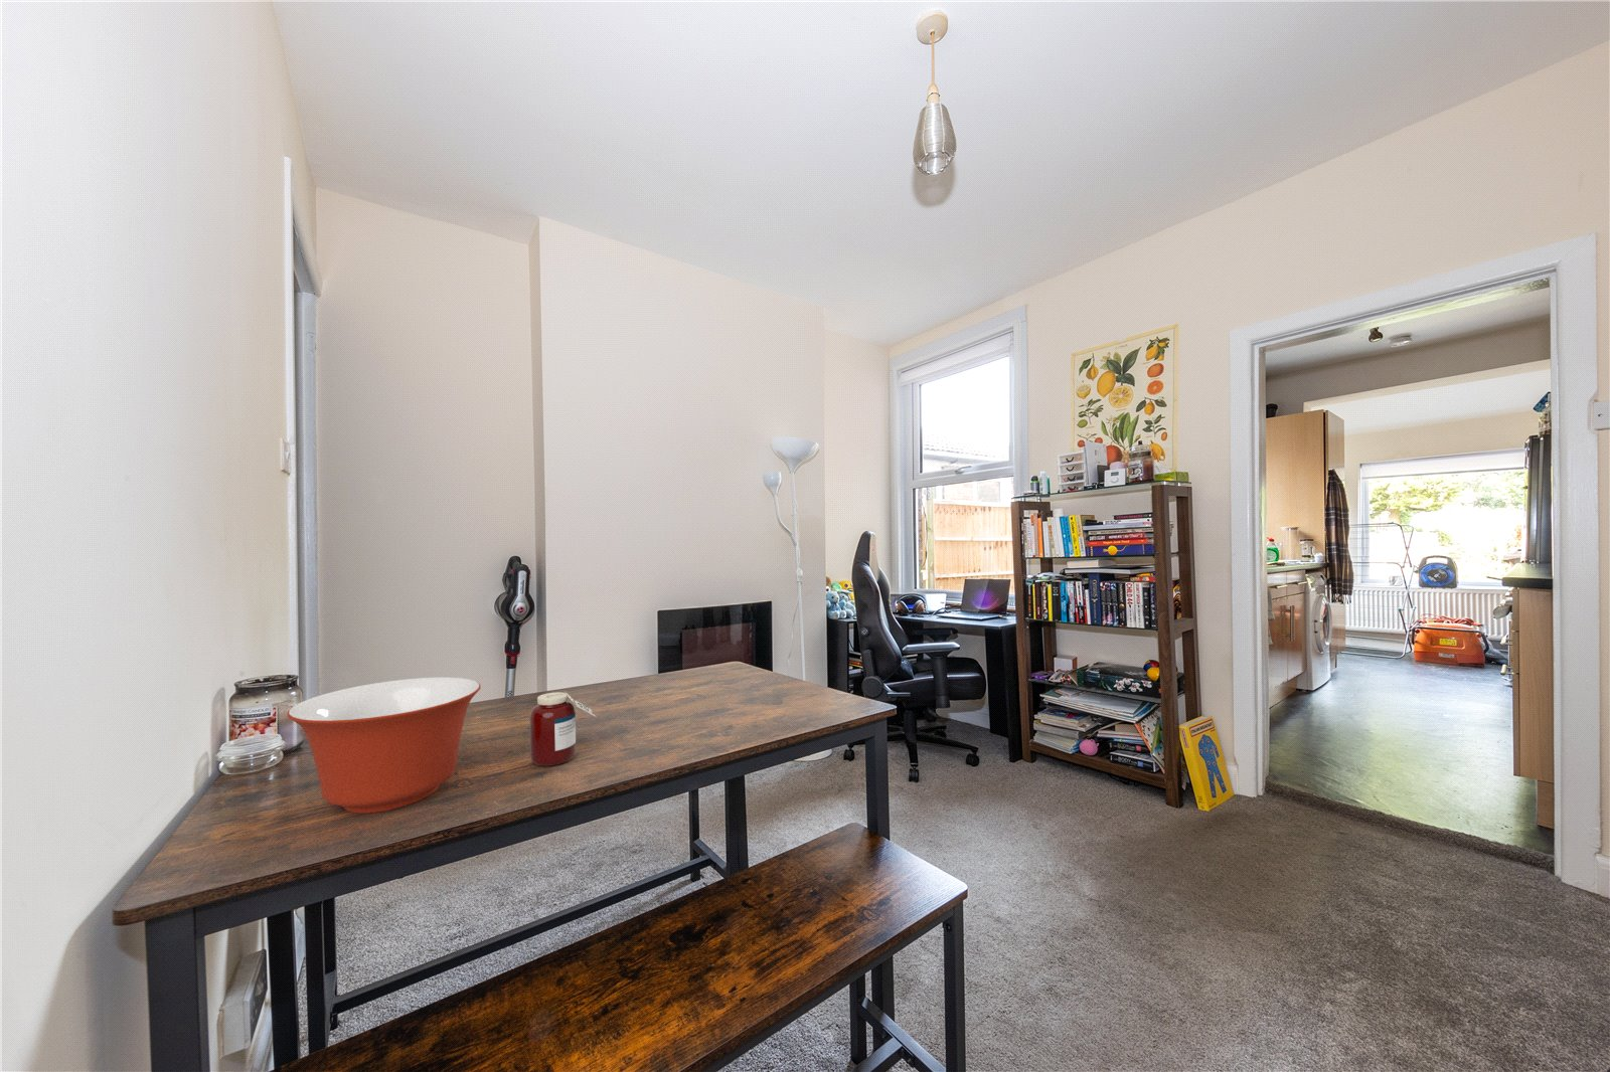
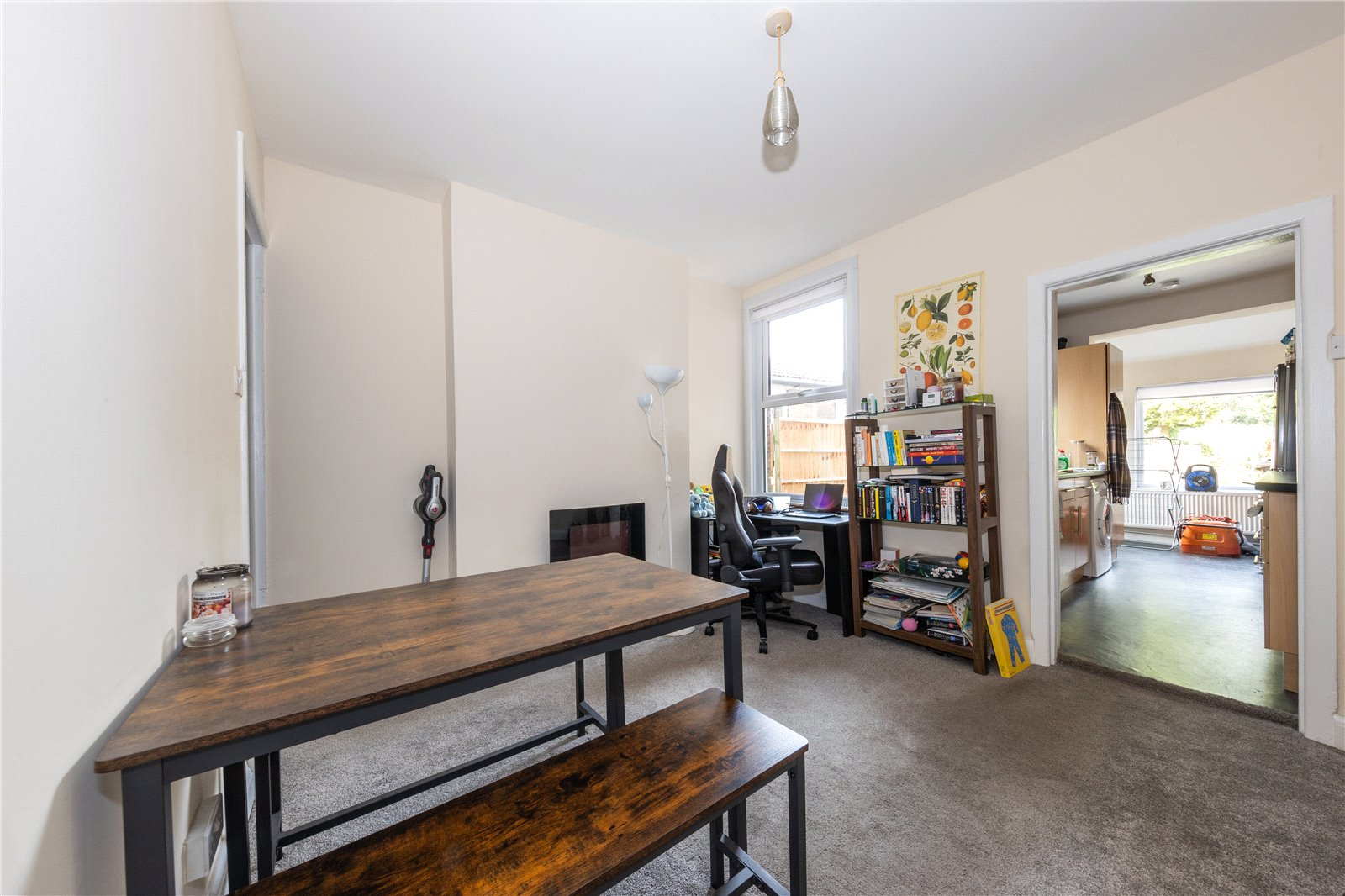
- mixing bowl (391, 745)
- jar (563, 725)
